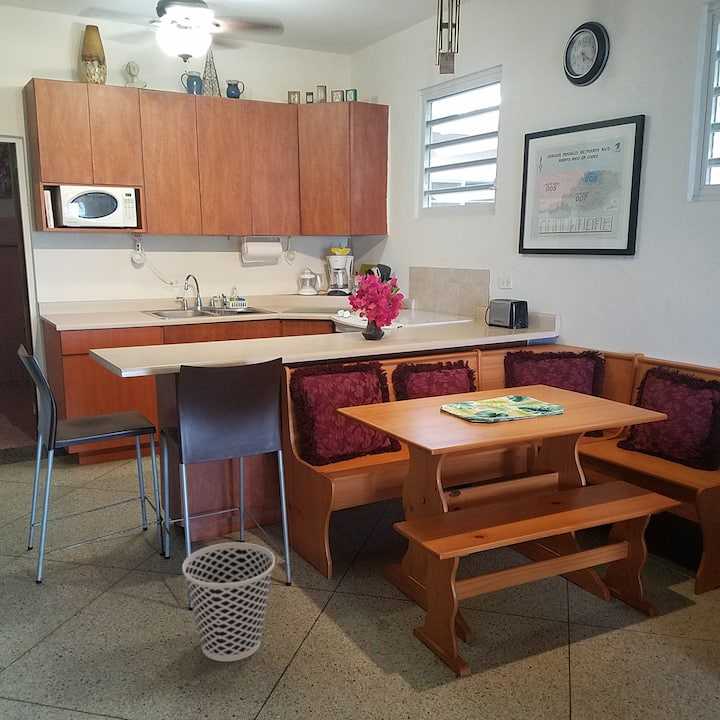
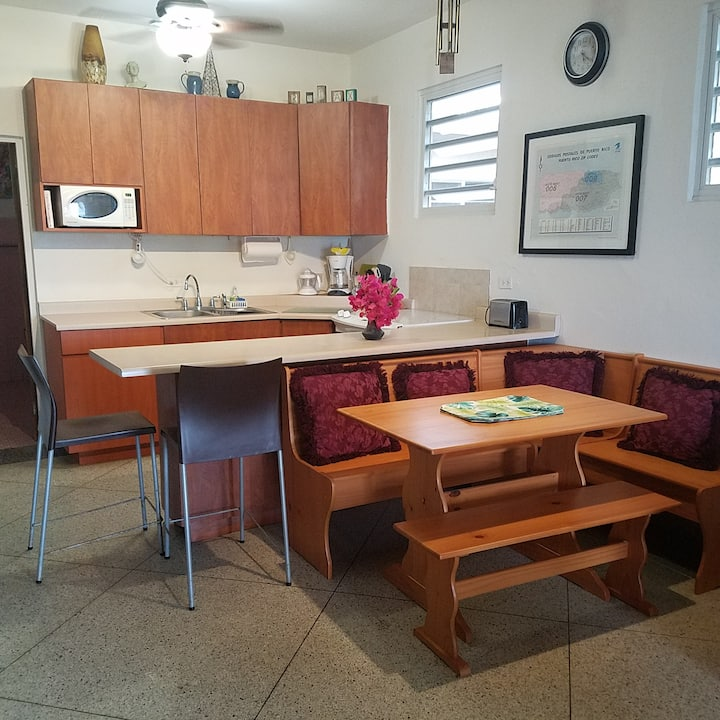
- wastebasket (230, 603)
